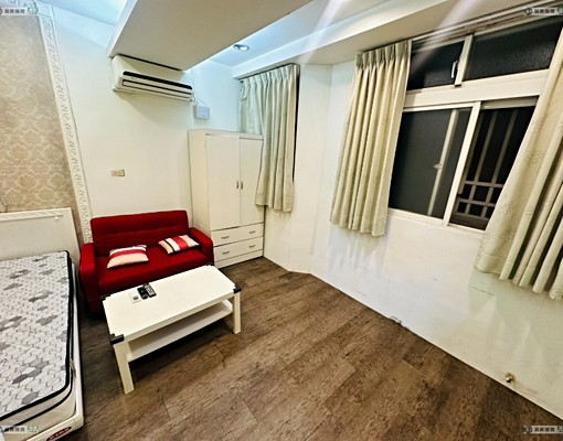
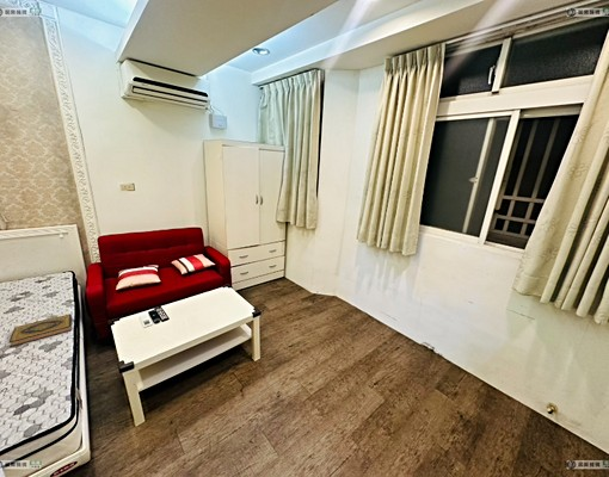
+ hardback book (43, 328)
